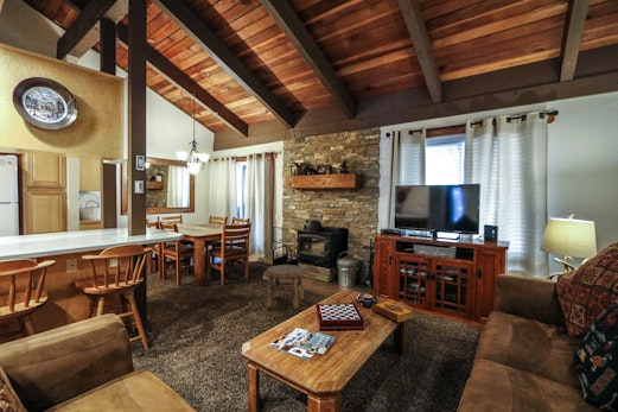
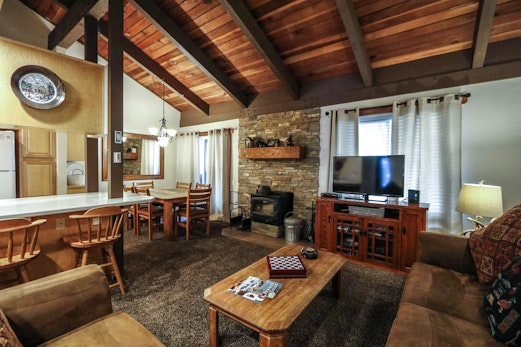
- stool (285, 285)
- hardback book (391, 311)
